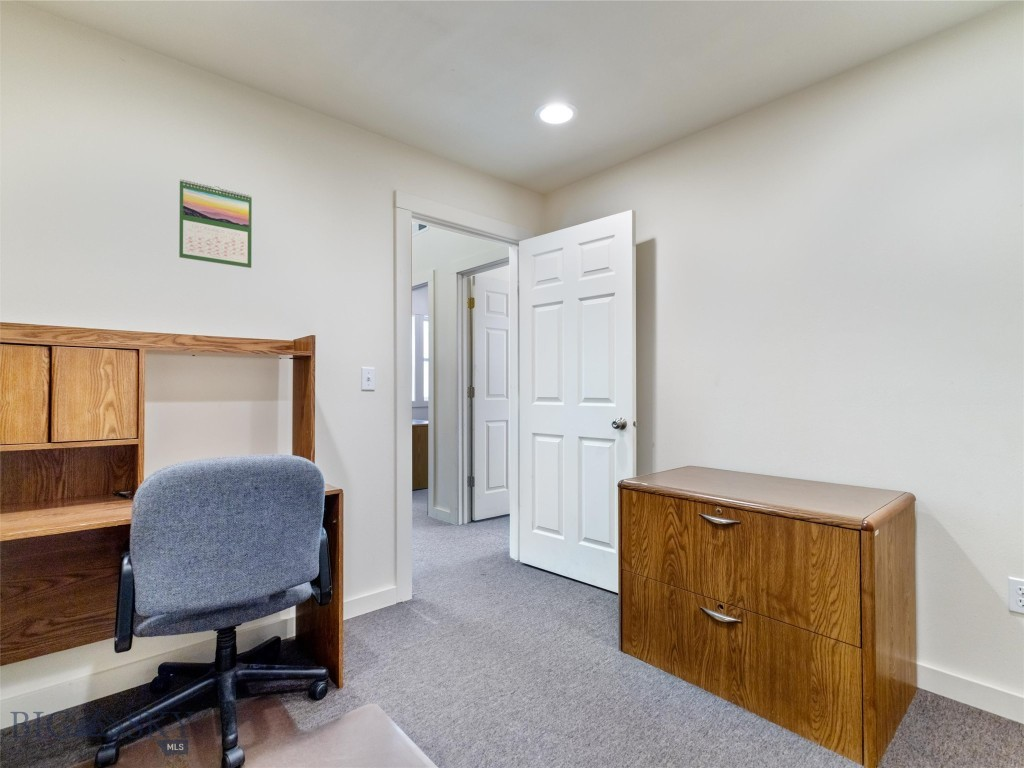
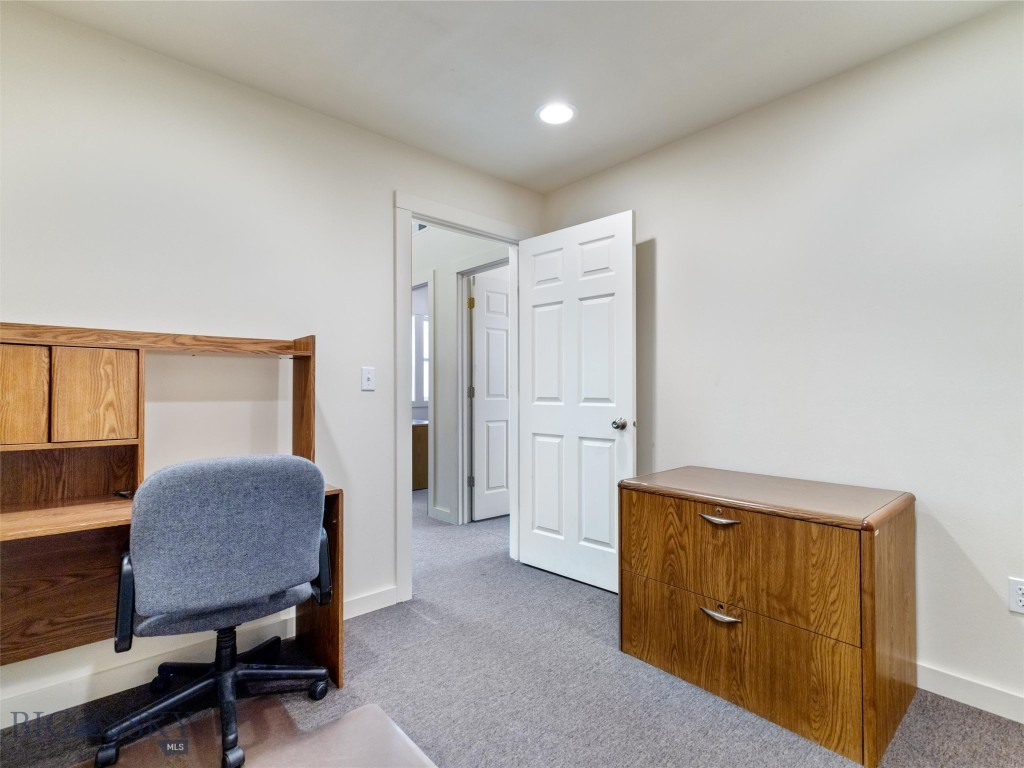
- calendar (216, 224)
